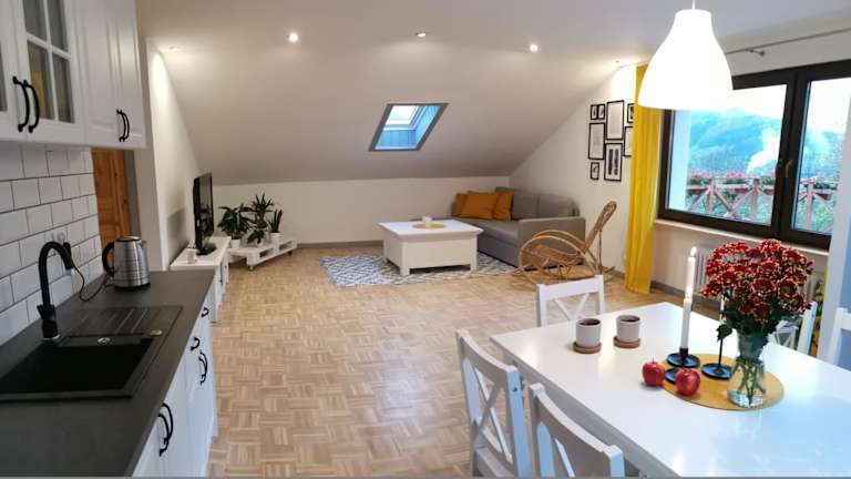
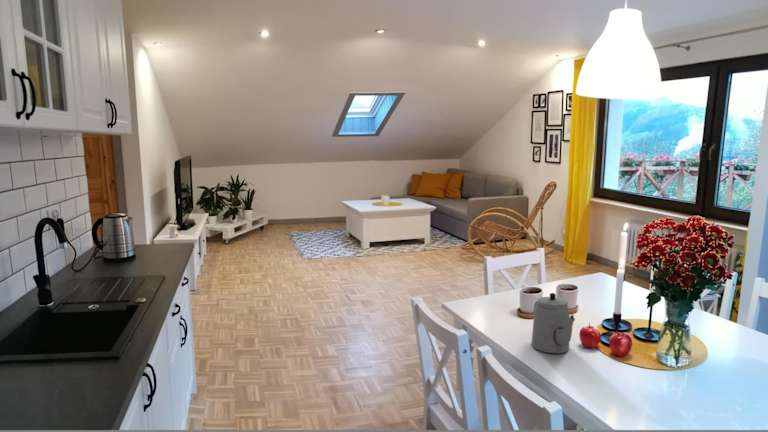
+ teapot (552, 320)
